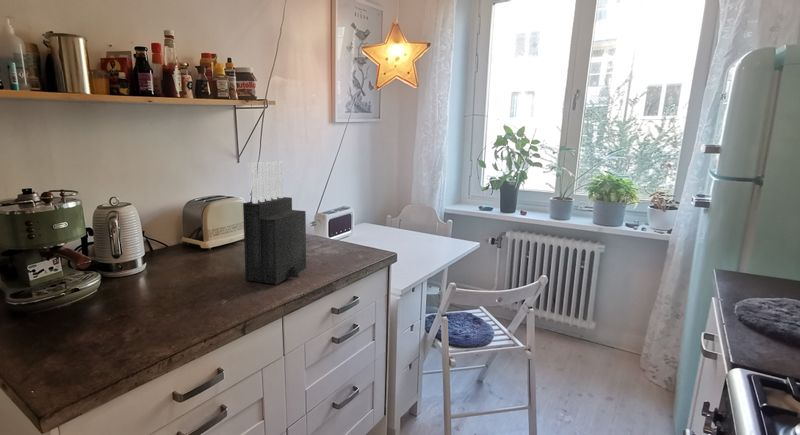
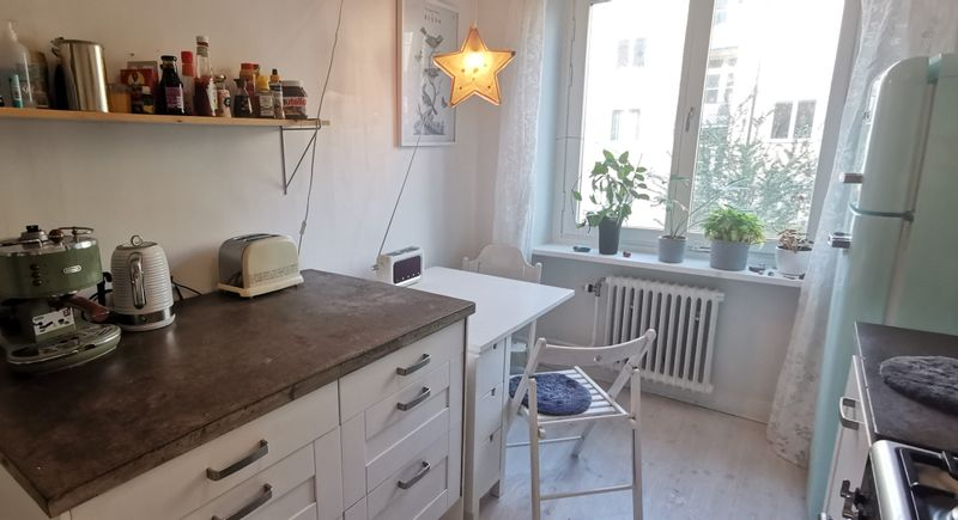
- knife block (279, 219)
